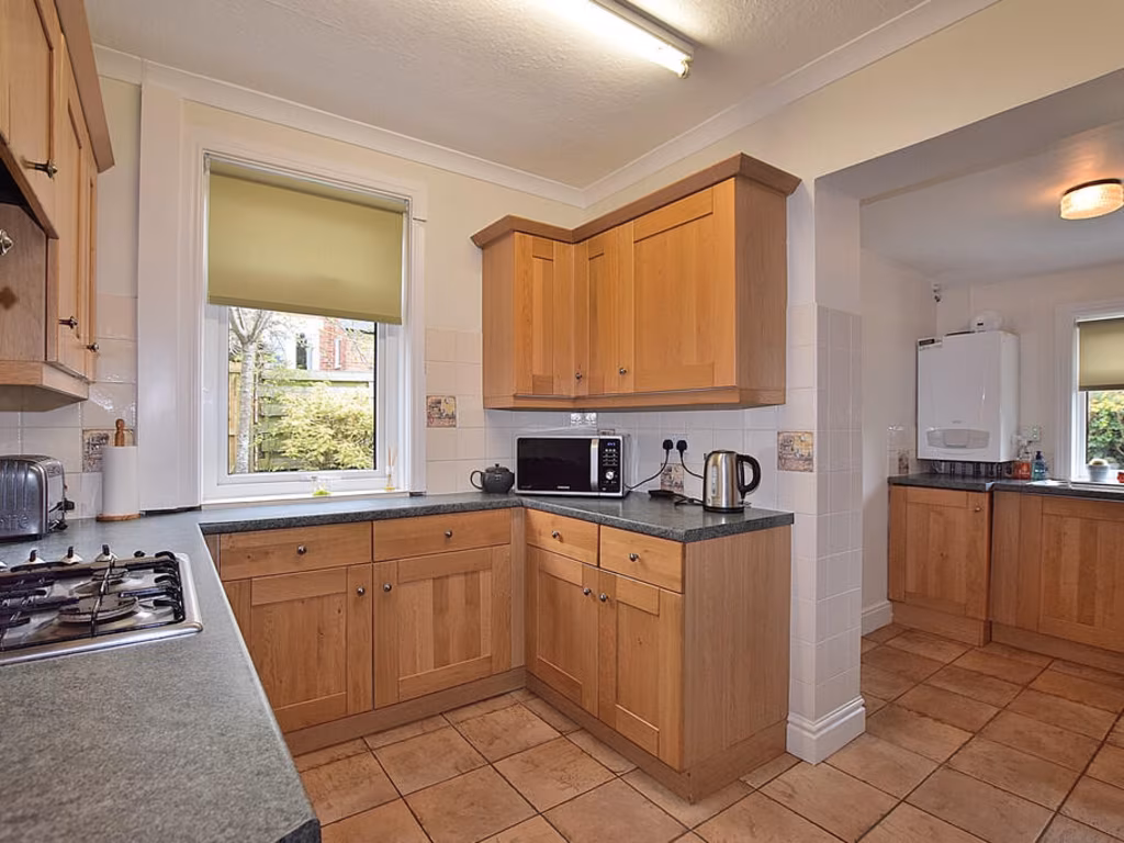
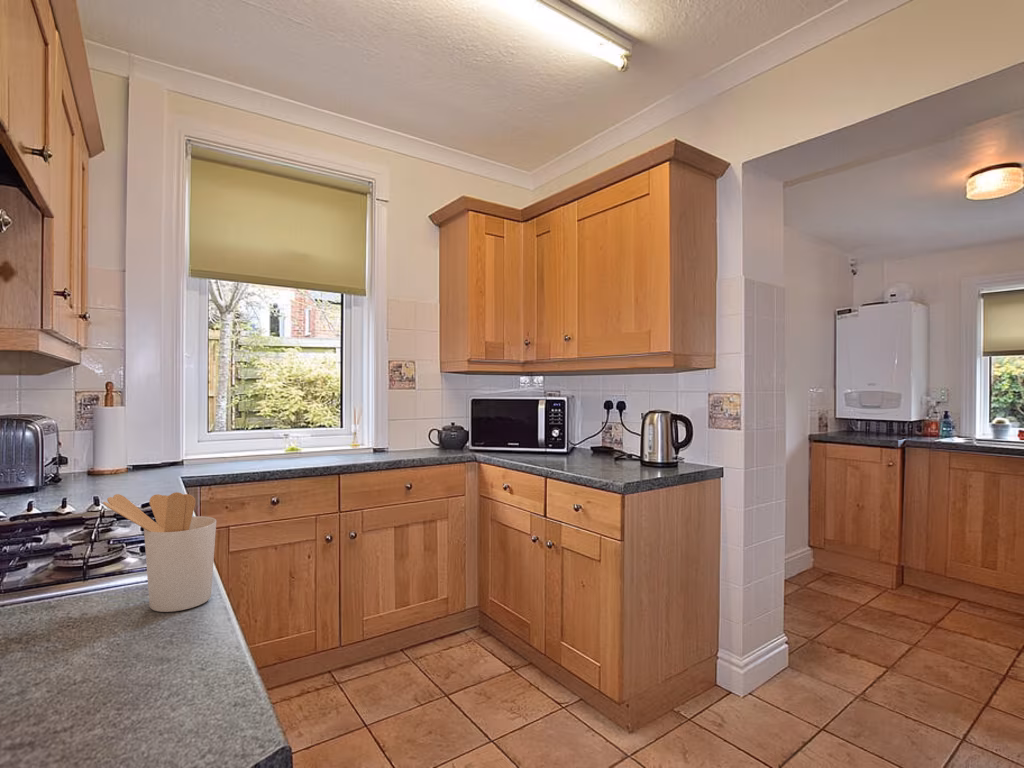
+ utensil holder (161, 546)
